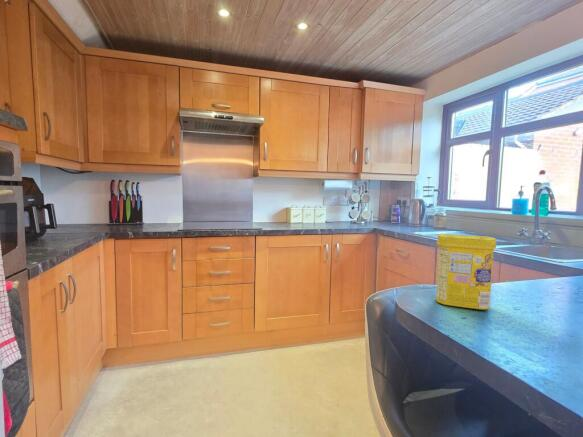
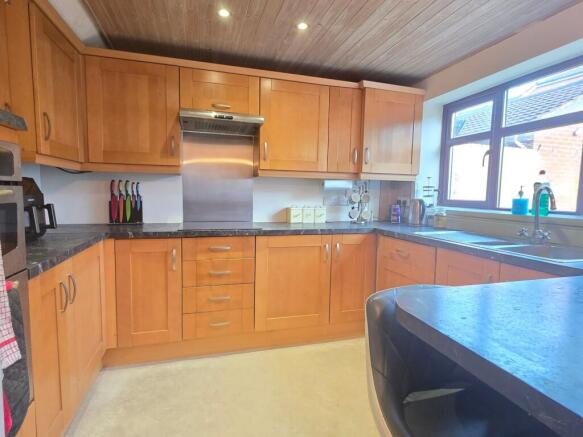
- canister (463, 270)
